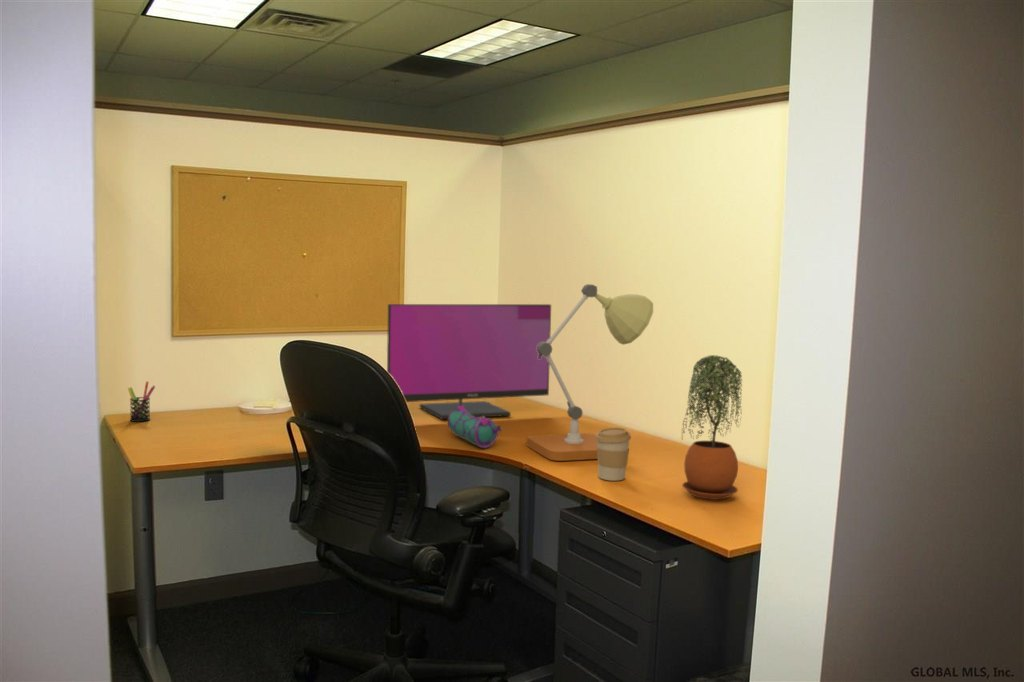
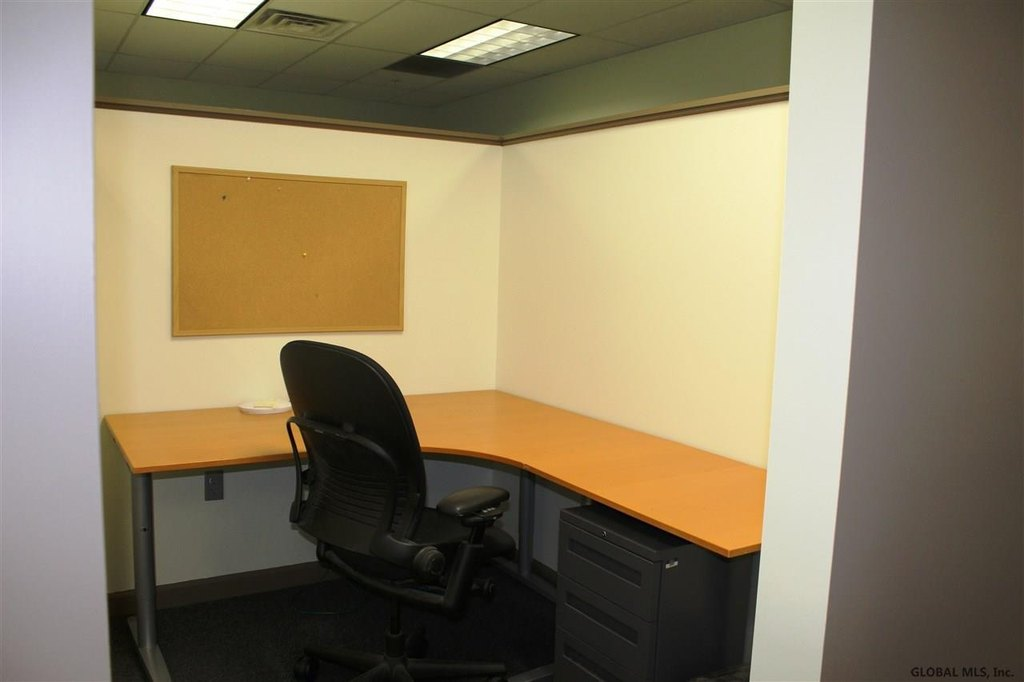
- pencil case (472, 426)
- desk lamp (561, 378)
- coffee cup (612, 453)
- computer monitor (462, 357)
- potted plant (710, 424)
- pen holder (139, 400)
